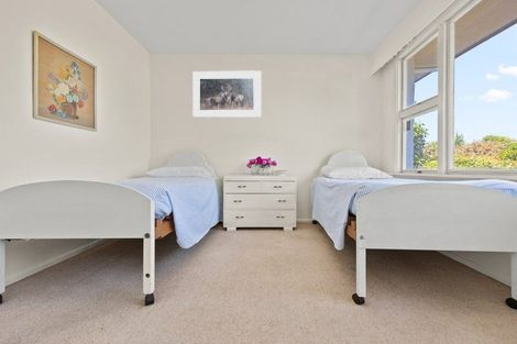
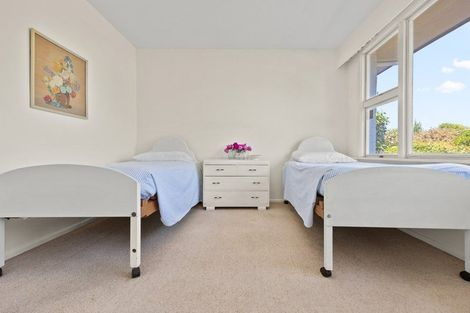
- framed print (227, 93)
